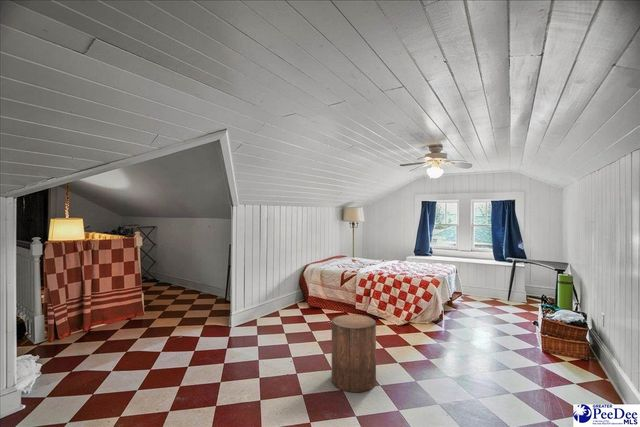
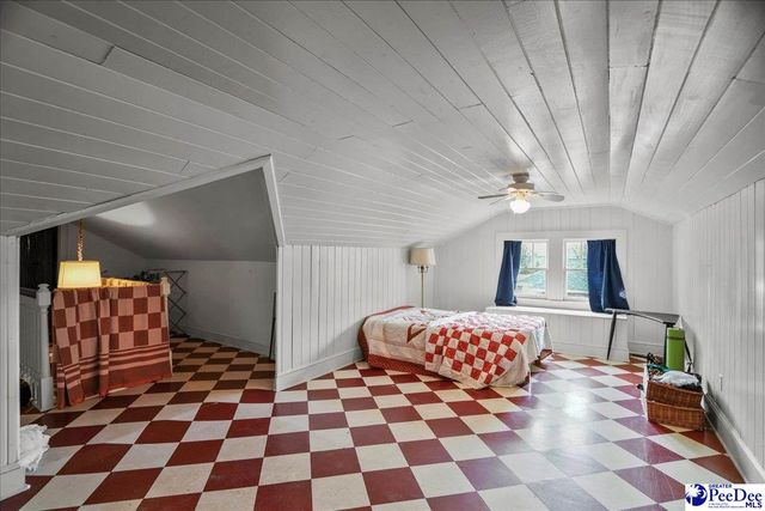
- stool (353, 350)
